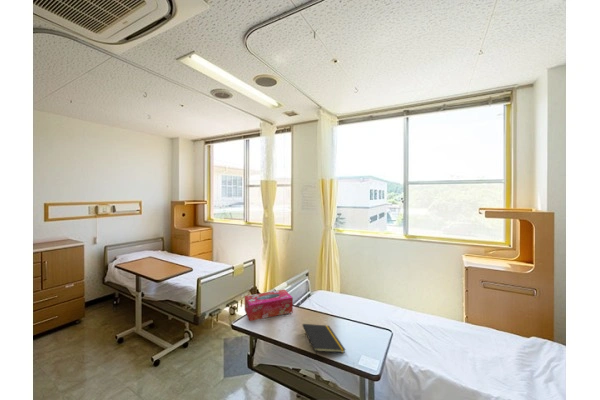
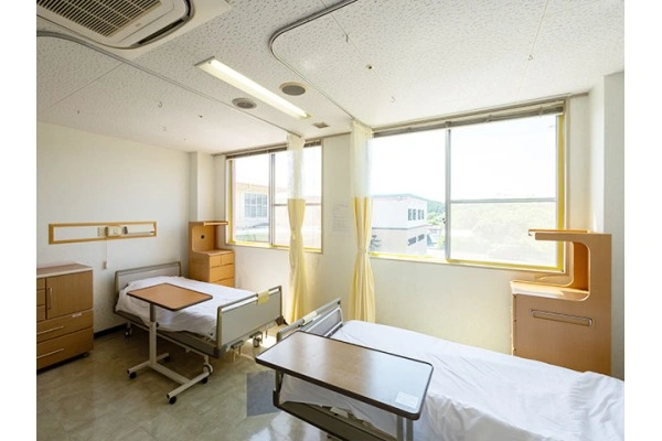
- tissue box (268, 304)
- notepad (322, 337)
